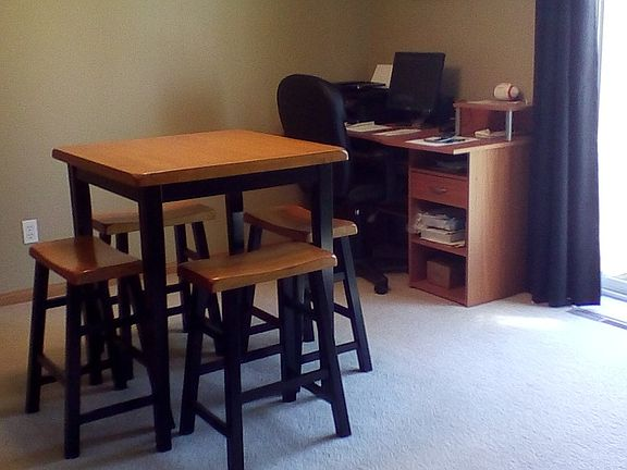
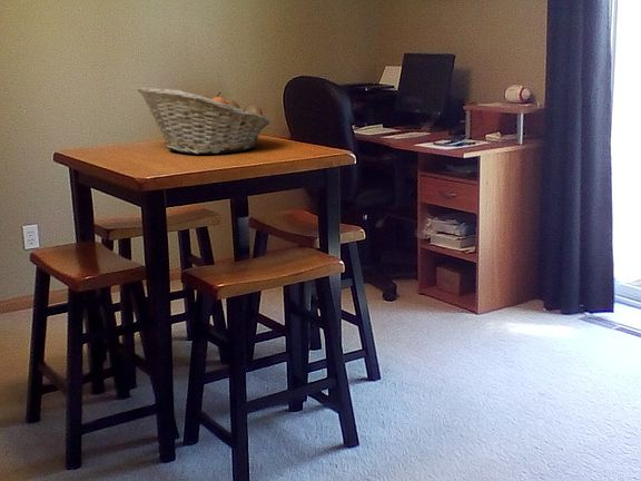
+ fruit basket (203, 117)
